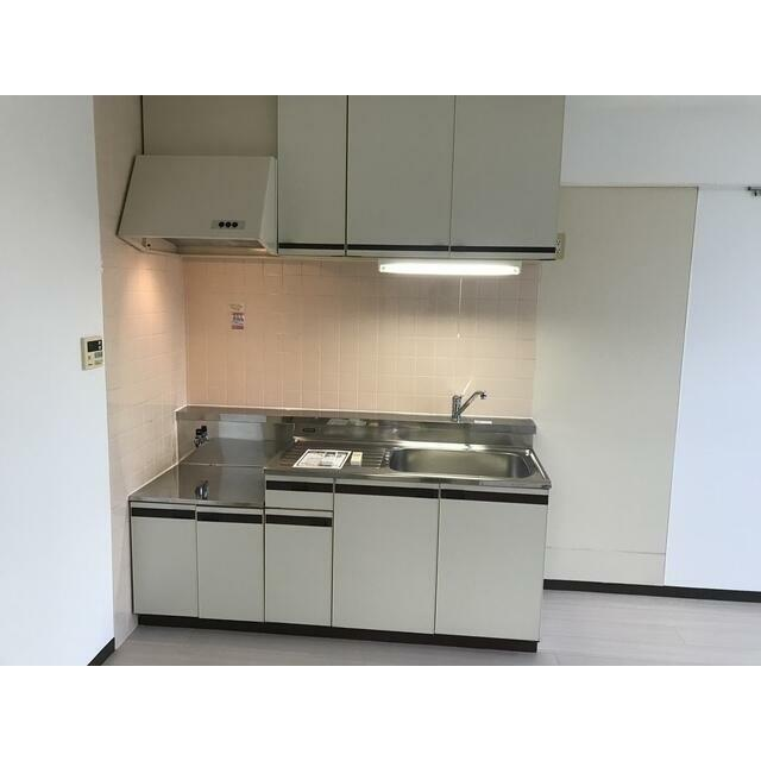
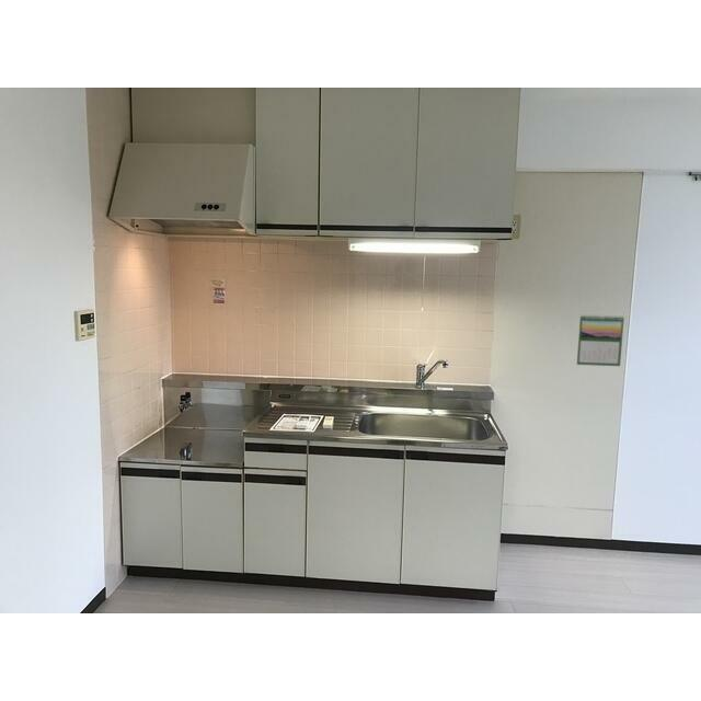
+ calendar (599, 340)
